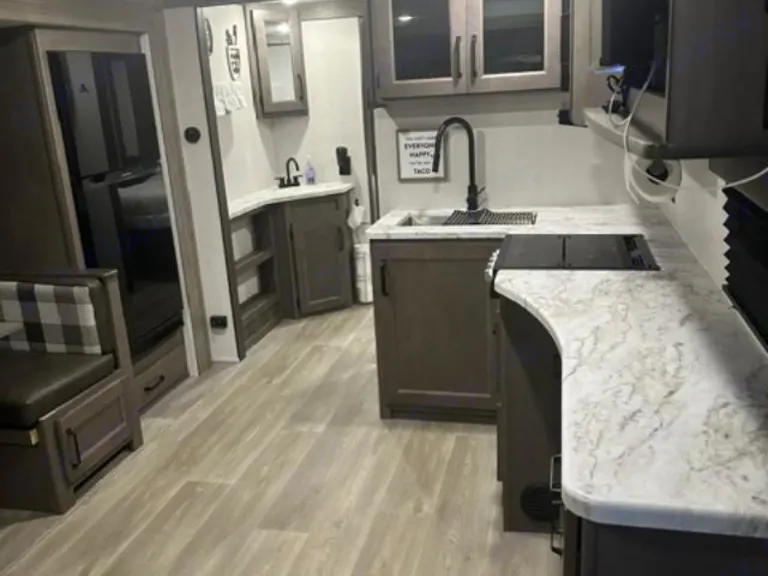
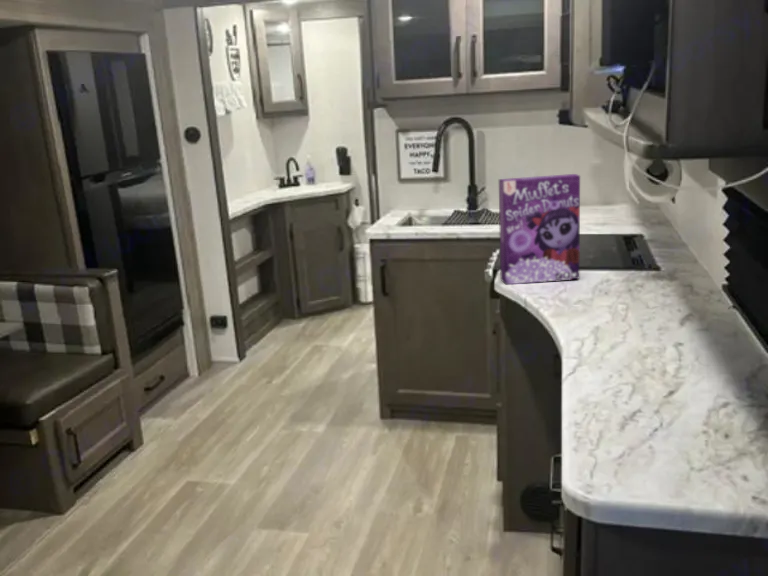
+ cereal box (539, 228)
